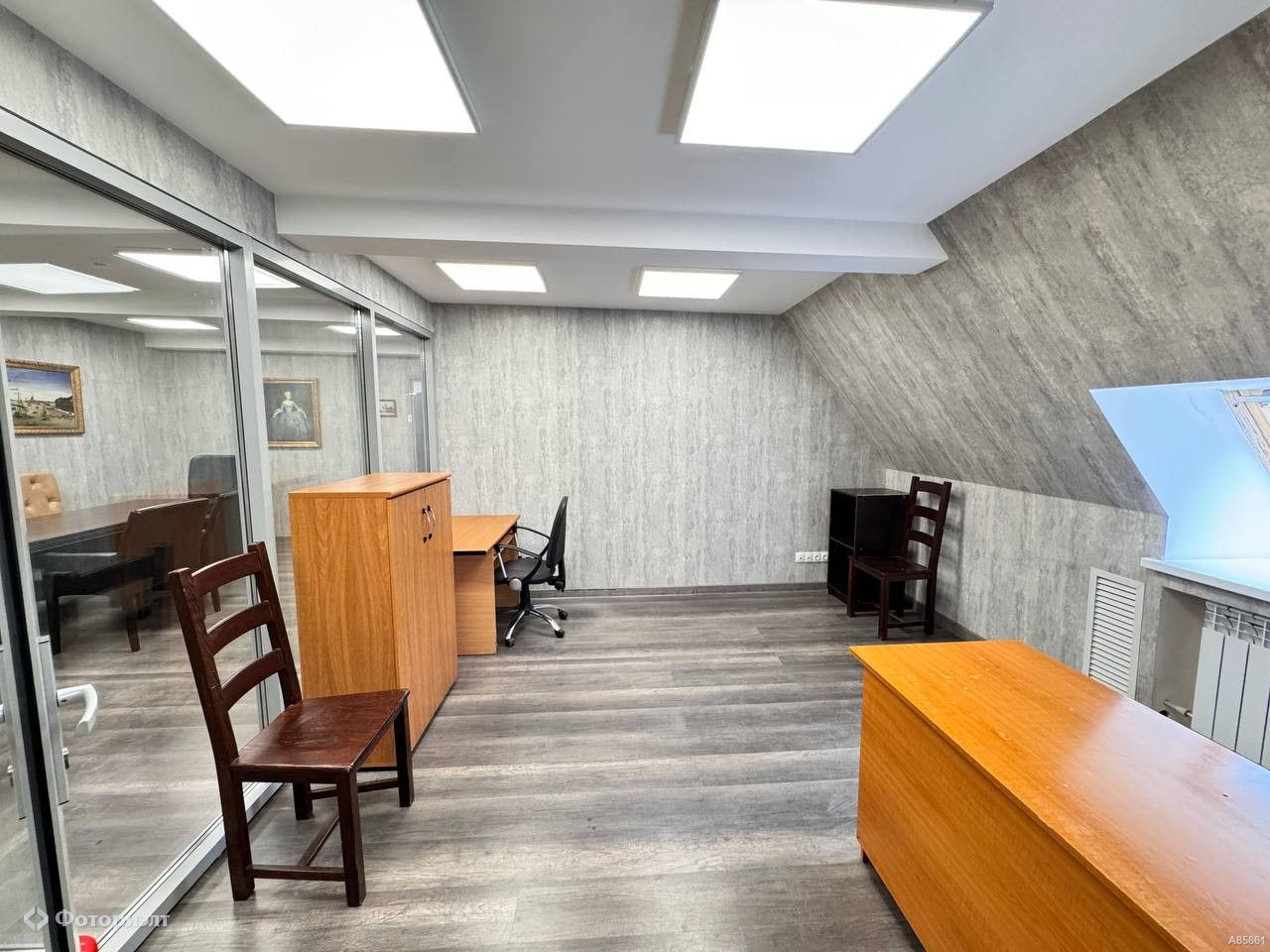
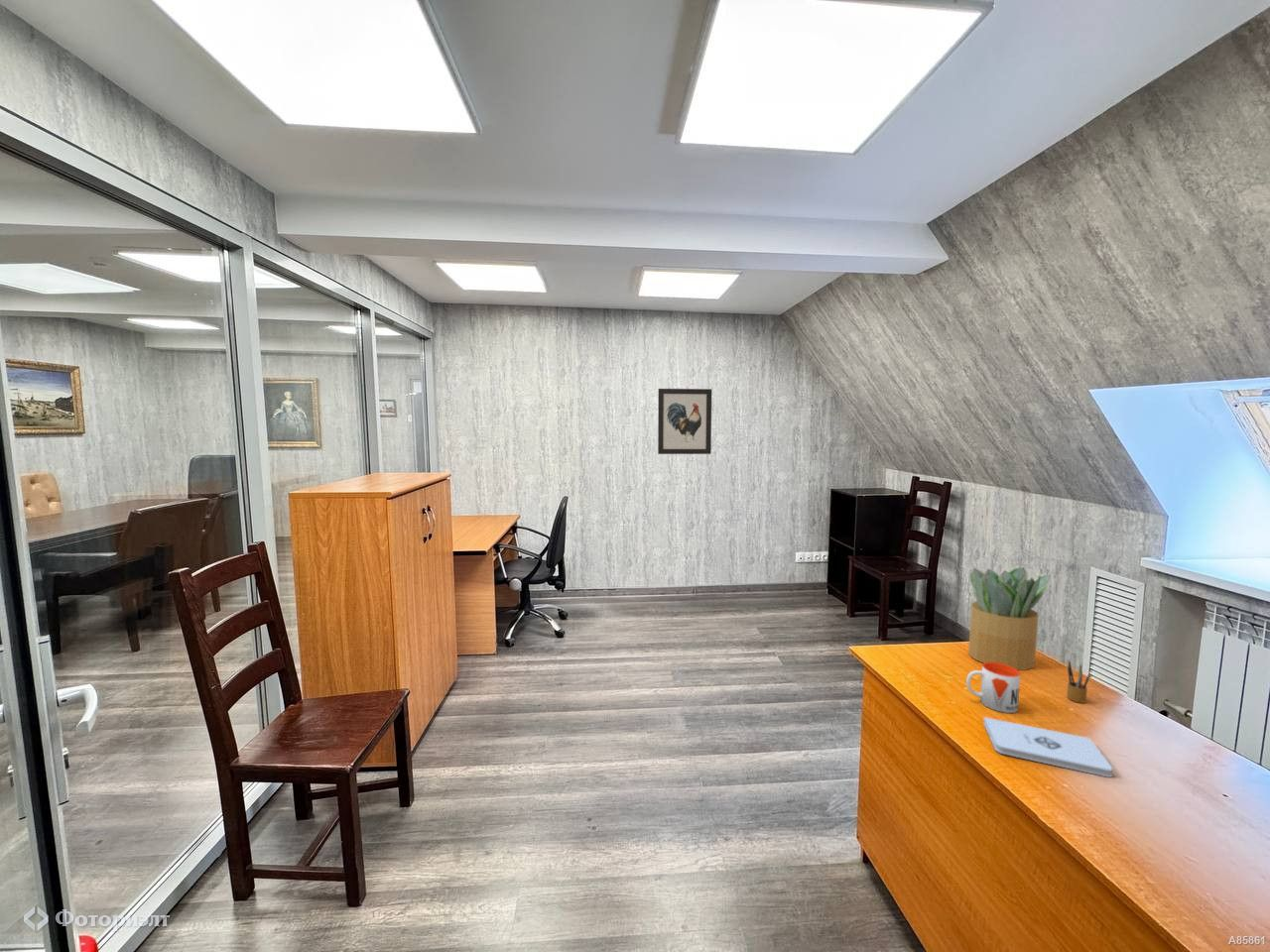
+ mug (991, 685)
+ potted plant (1008, 615)
+ pencil box (1076, 682)
+ wall art (685, 421)
+ notepad (1043, 745)
